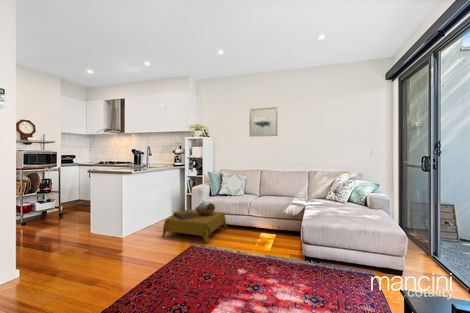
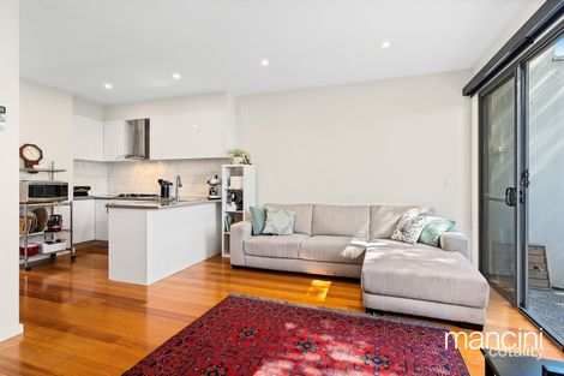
- side table (196, 217)
- wall art (263, 122)
